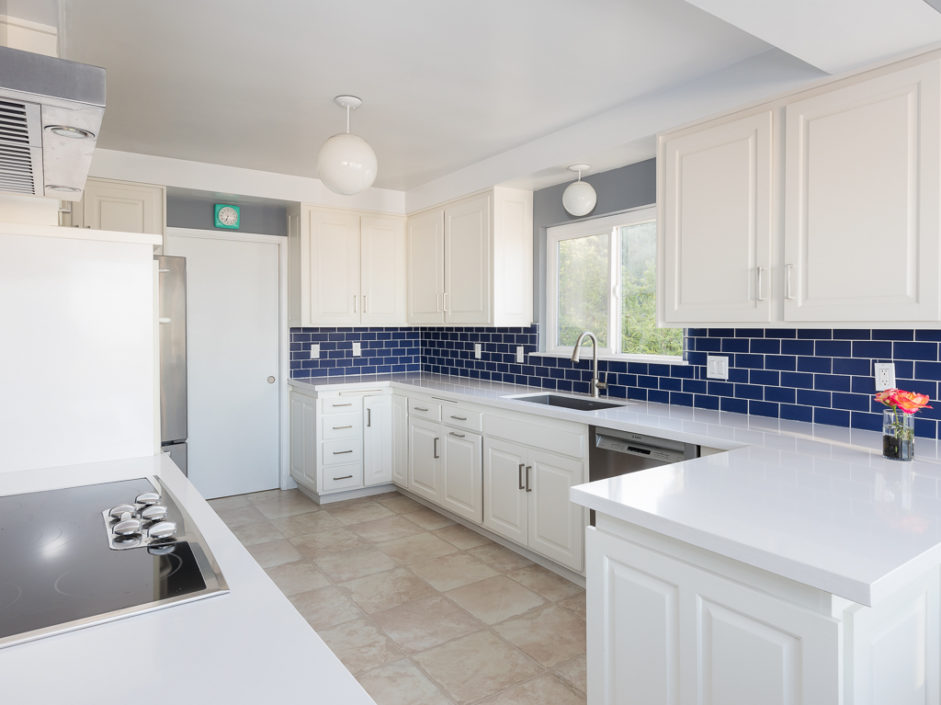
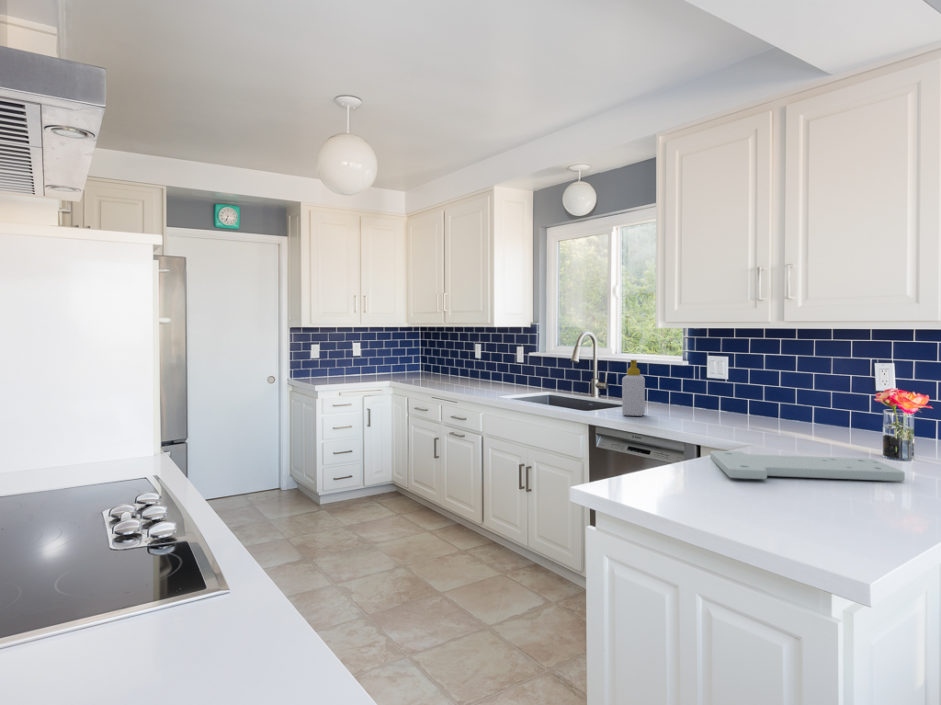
+ cutting board (801, 466)
+ soap bottle (633, 387)
